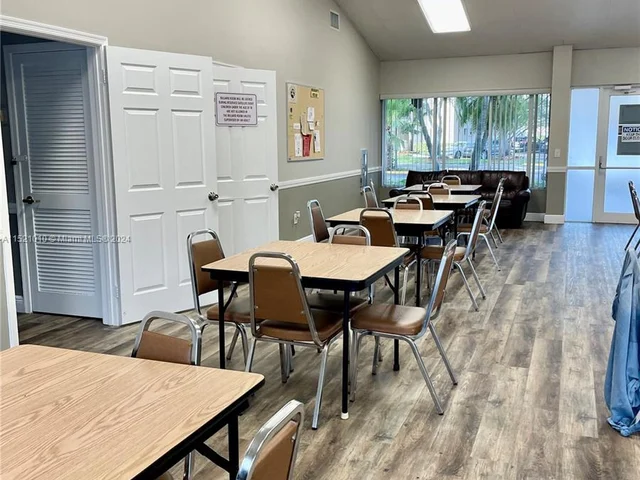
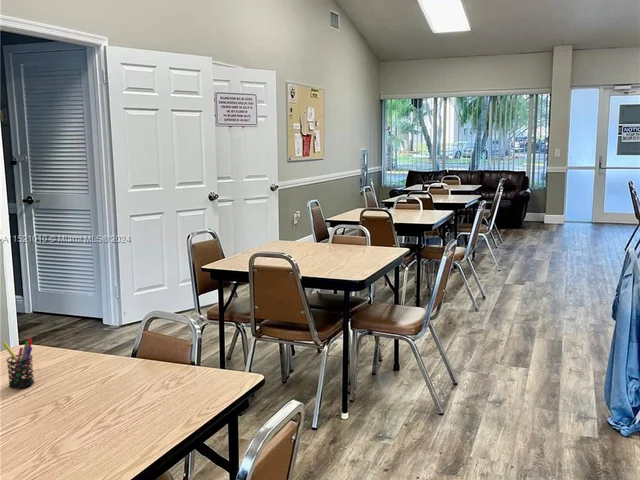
+ pen holder (22, 360)
